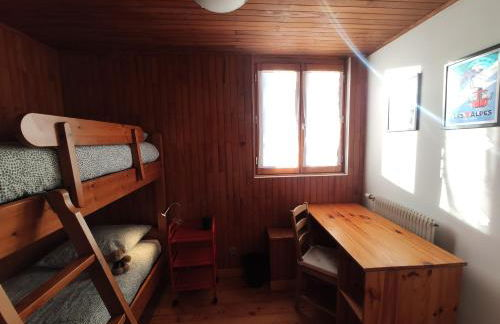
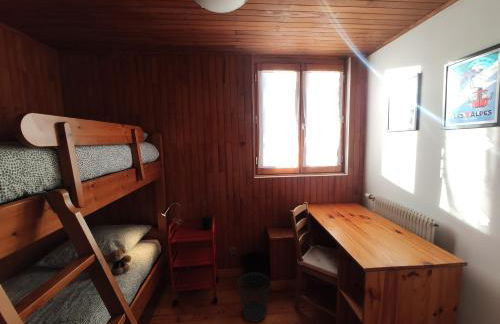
+ wastebasket (254, 297)
